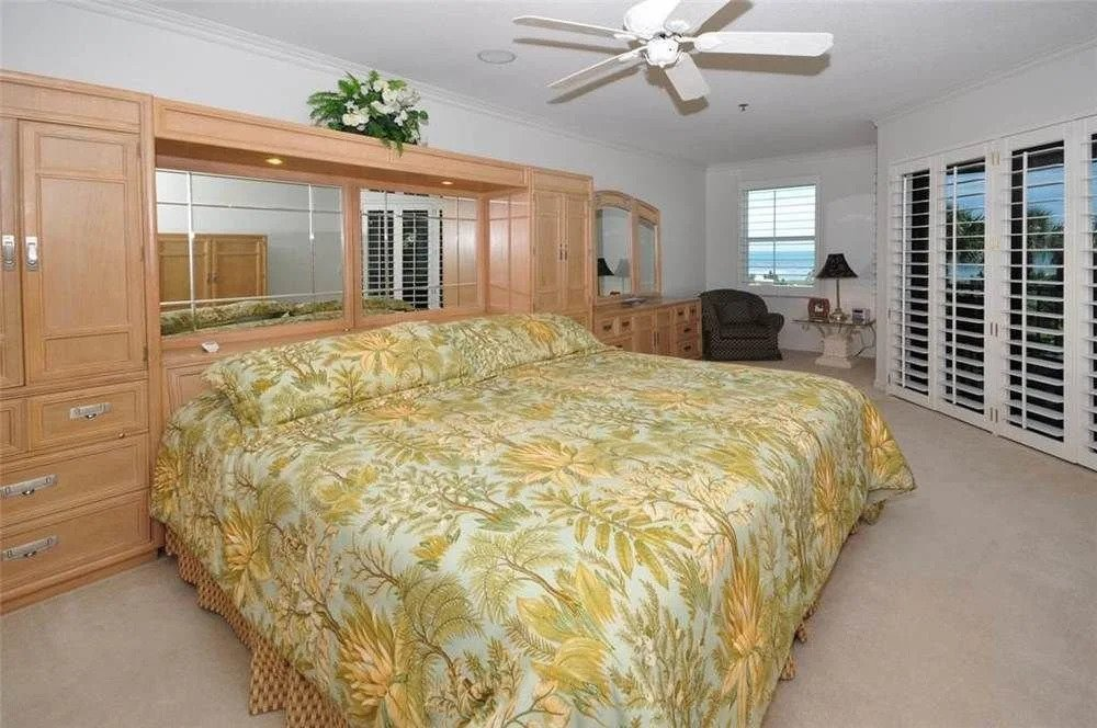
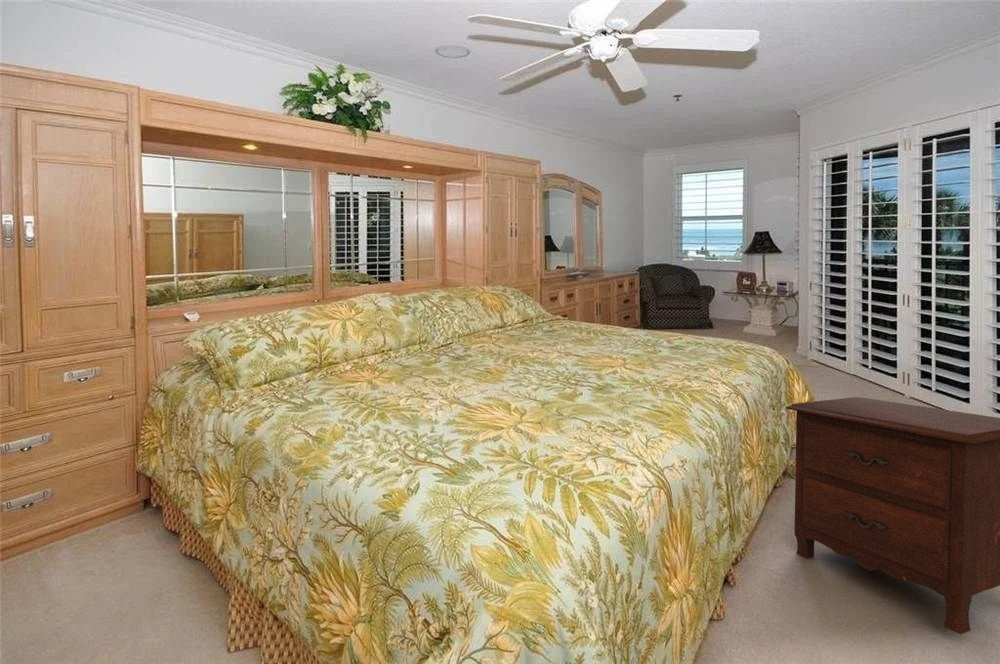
+ nightstand (899, 497)
